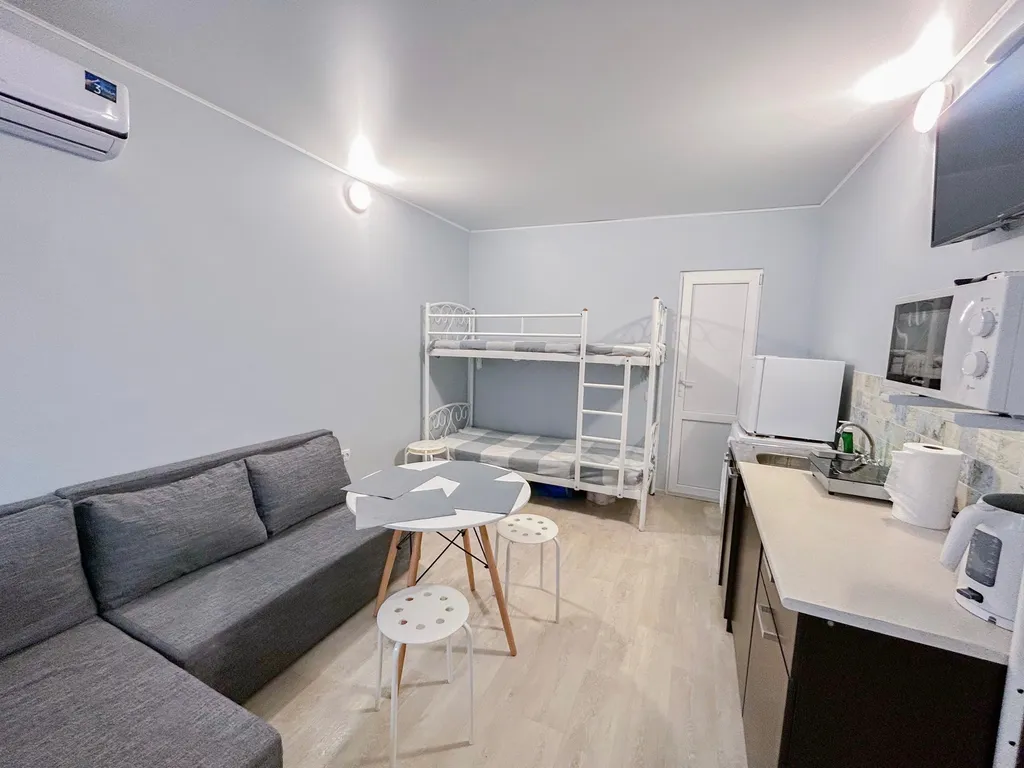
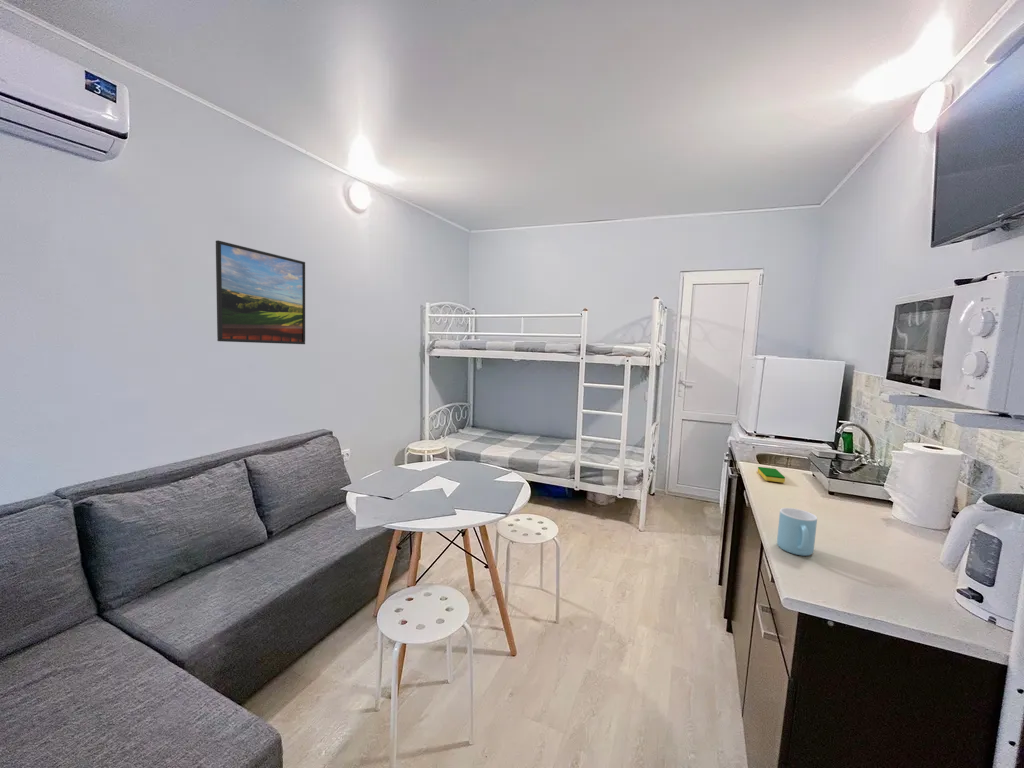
+ mug (798, 533)
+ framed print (265, 298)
+ dish sponge (770, 474)
